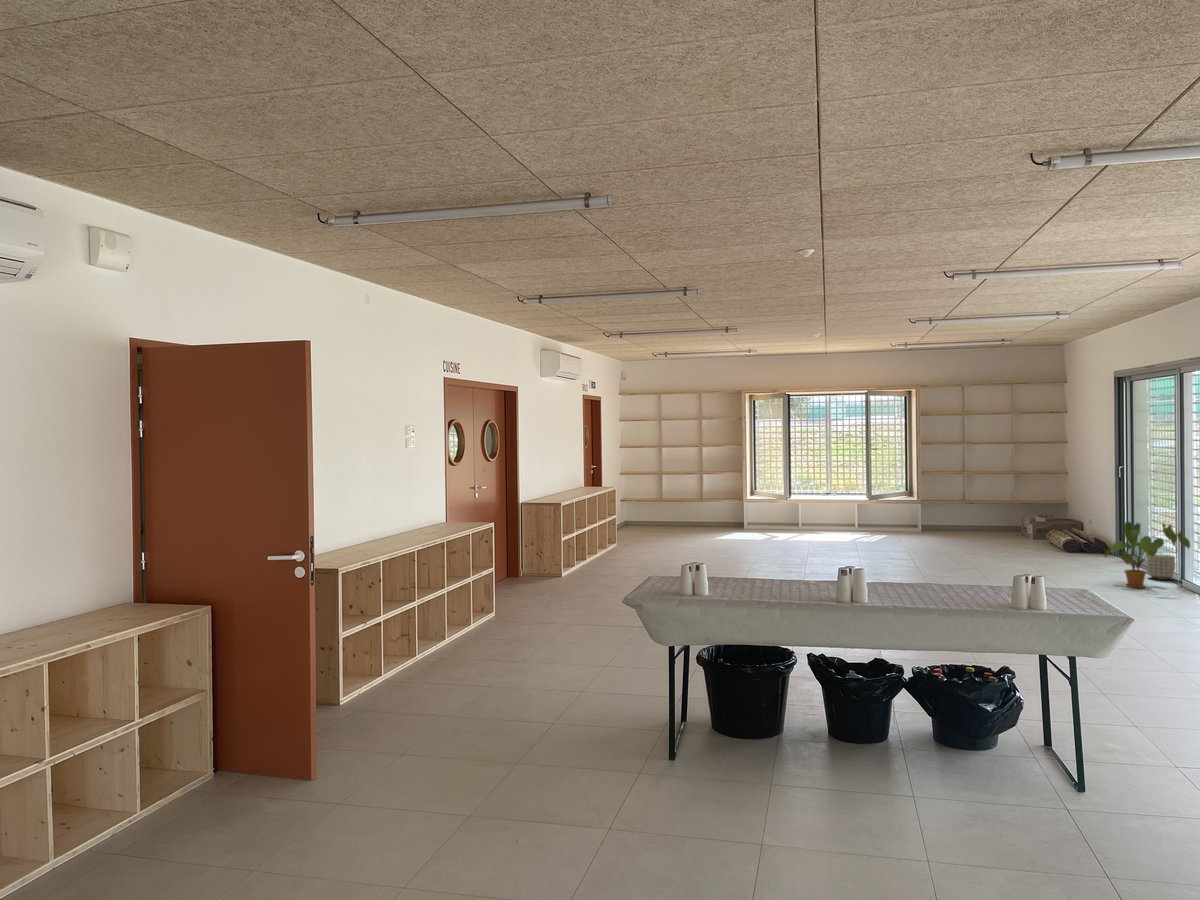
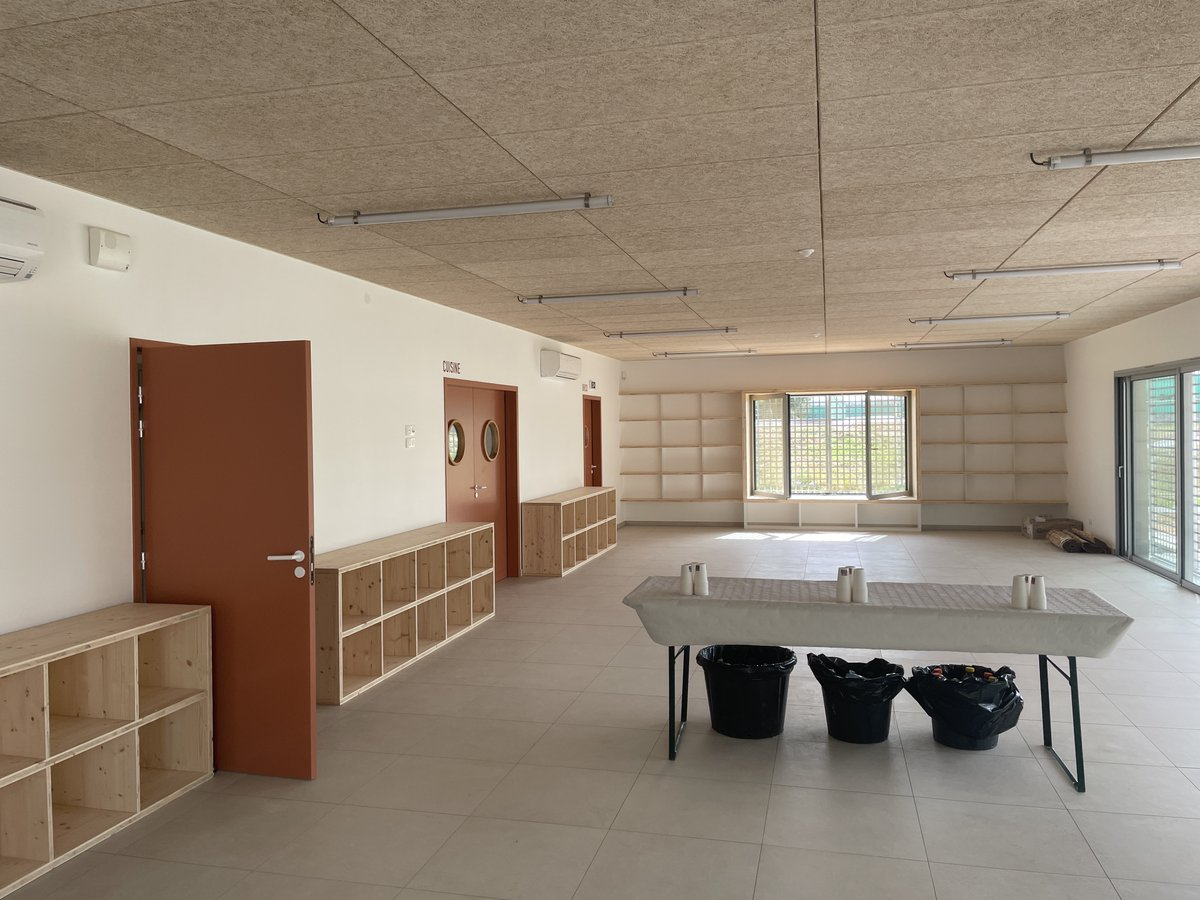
- house plant (1146, 555)
- planter (1161, 567)
